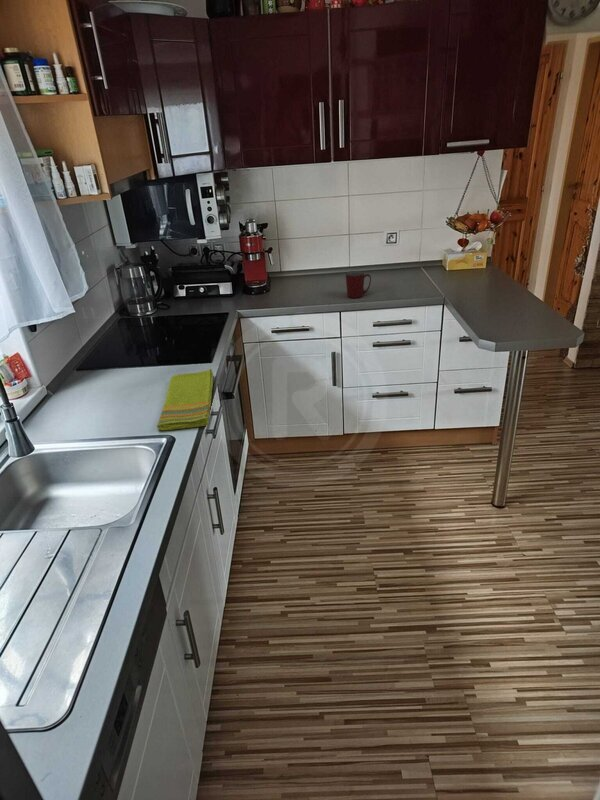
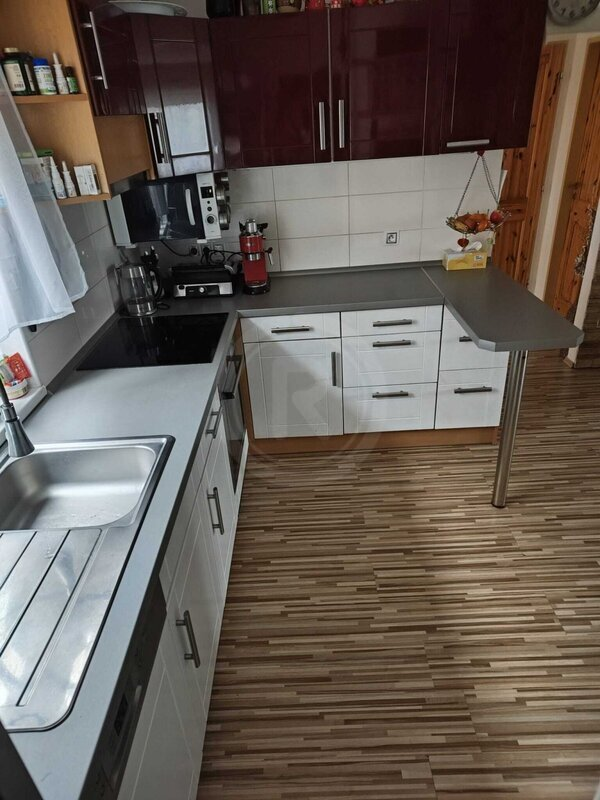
- mug (358, 284)
- dish towel (187, 396)
